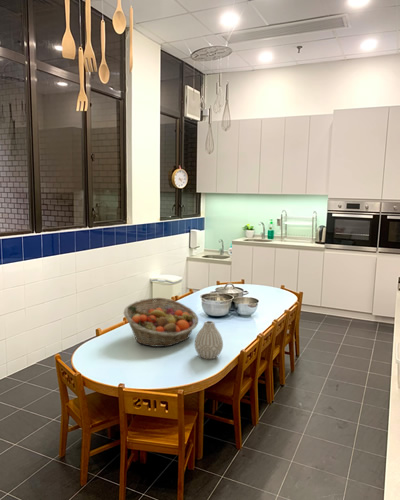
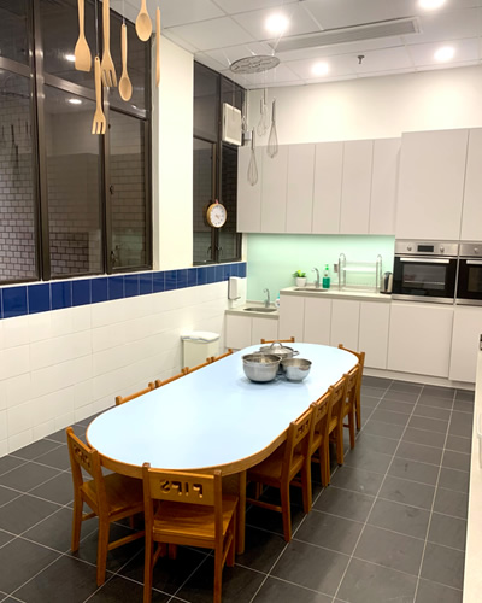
- vase (208, 339)
- fruit basket (161, 321)
